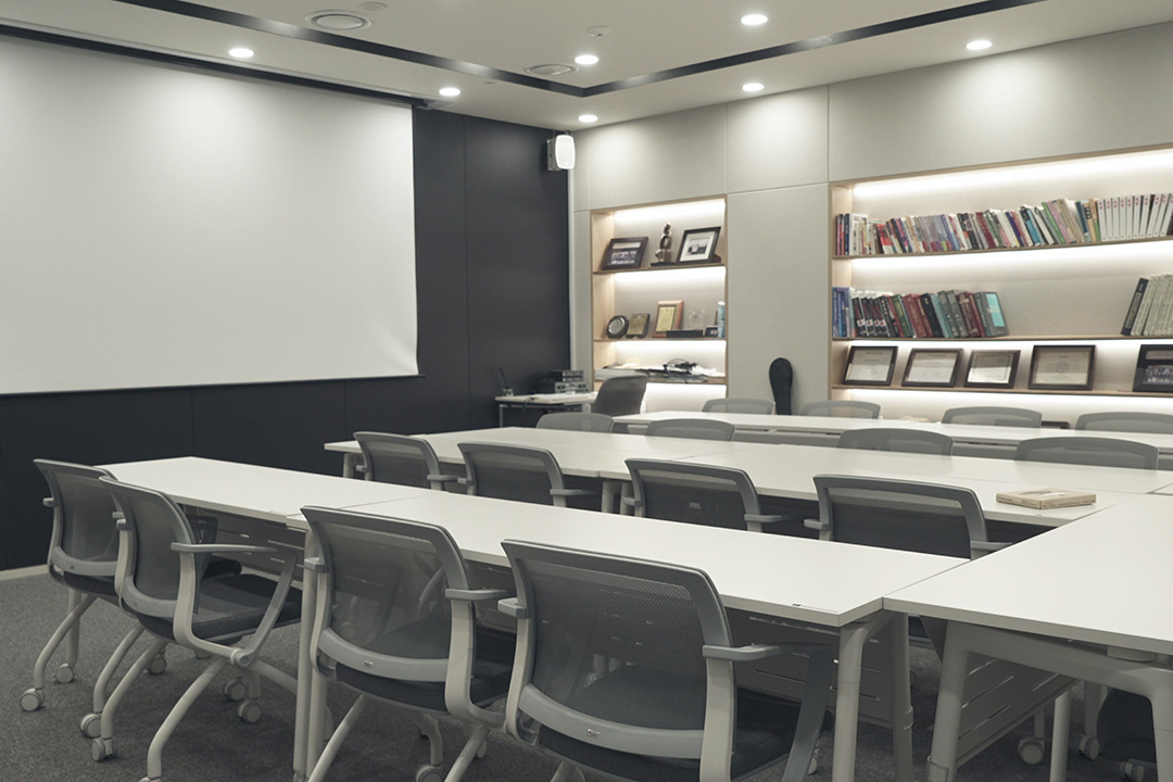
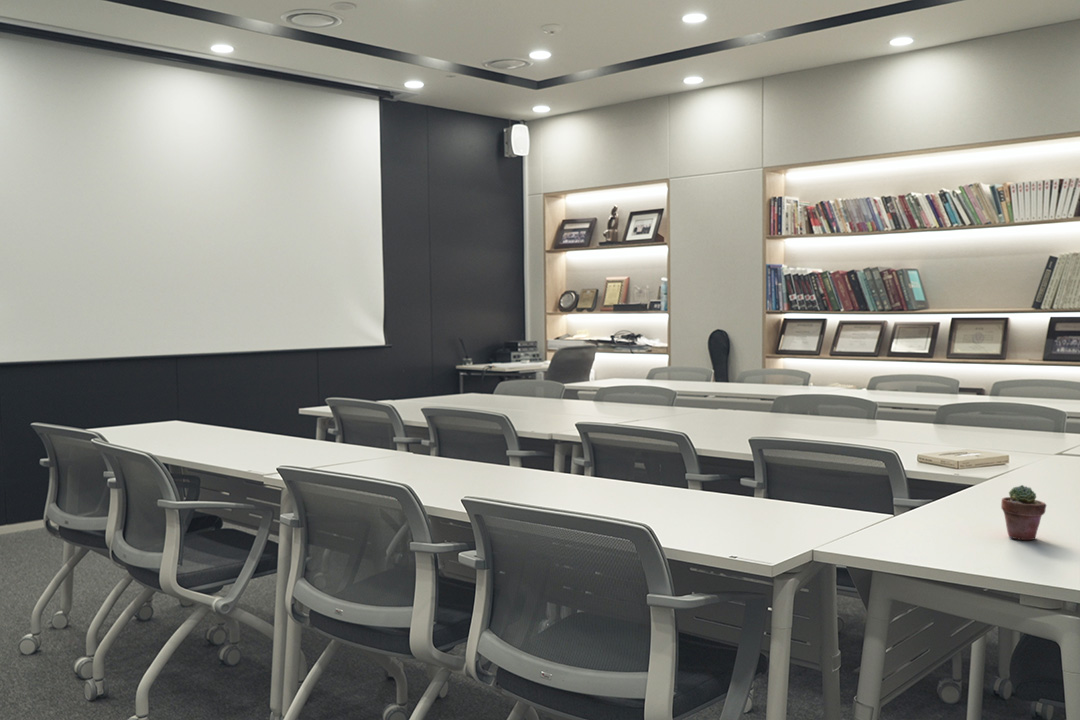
+ potted succulent (1022, 511)
